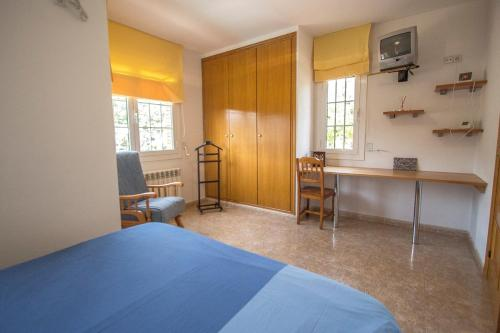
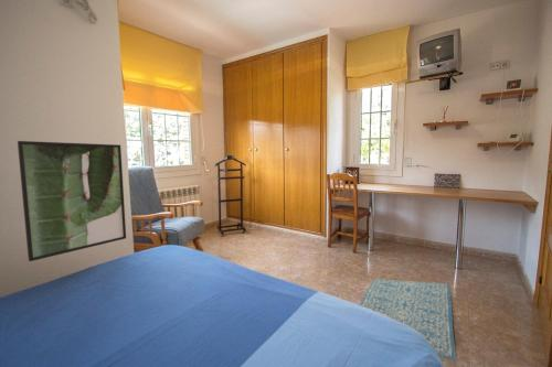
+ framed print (79, 196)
+ rug (406, 296)
